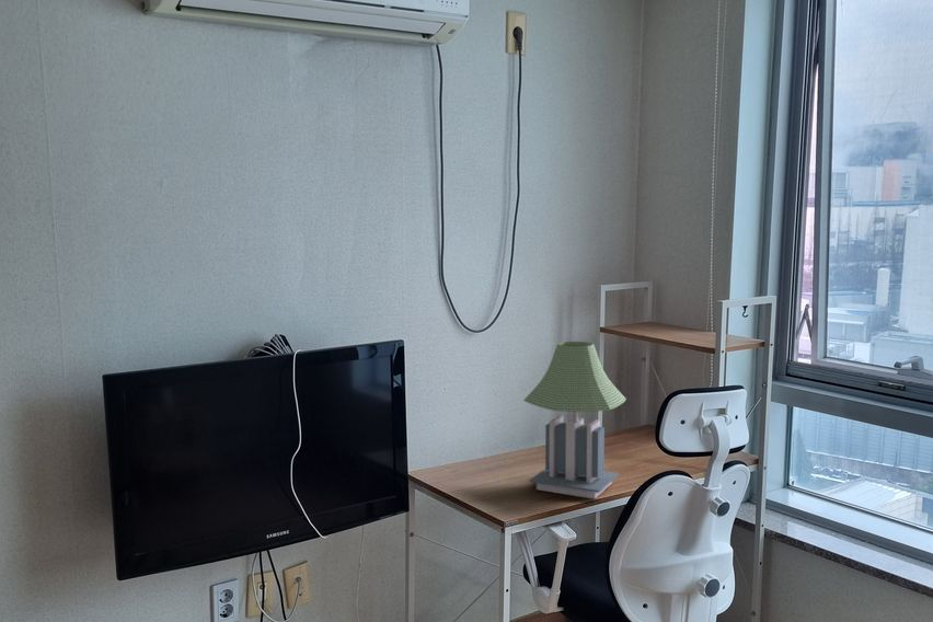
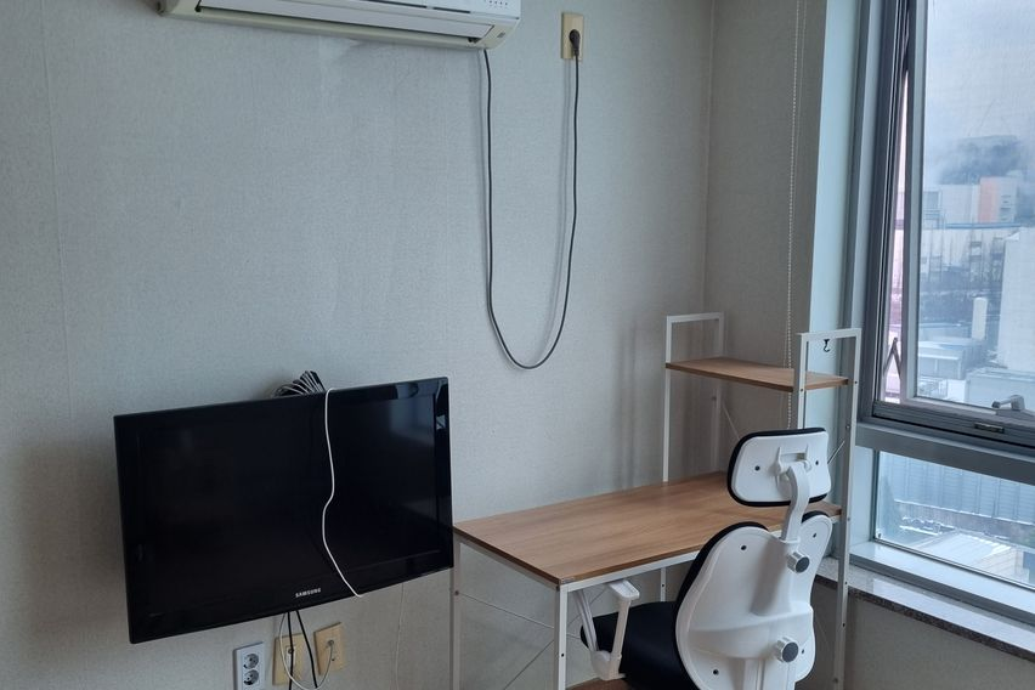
- desk lamp (575, 415)
